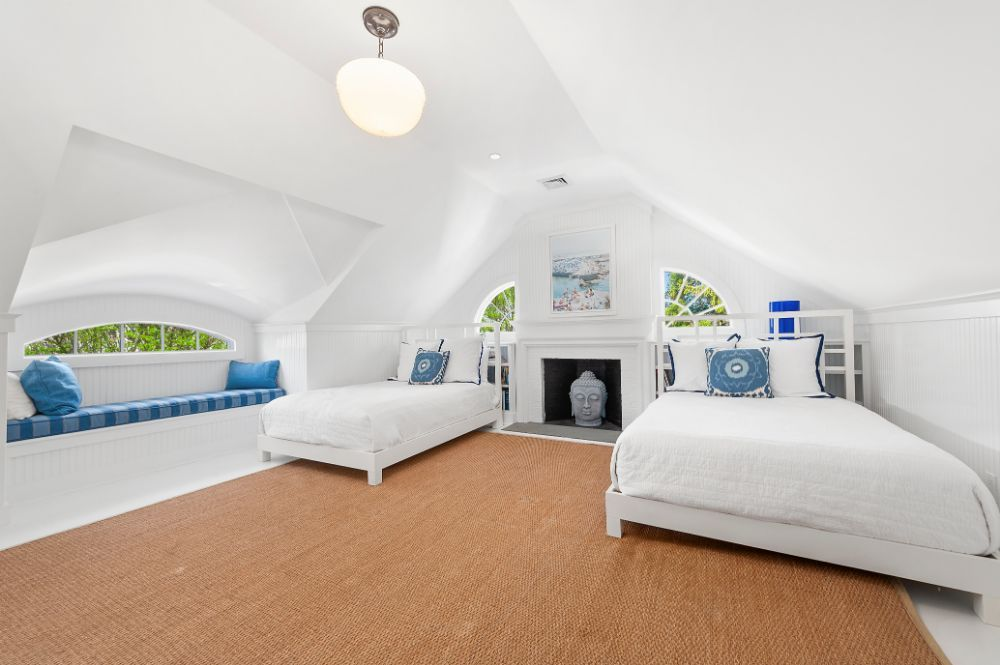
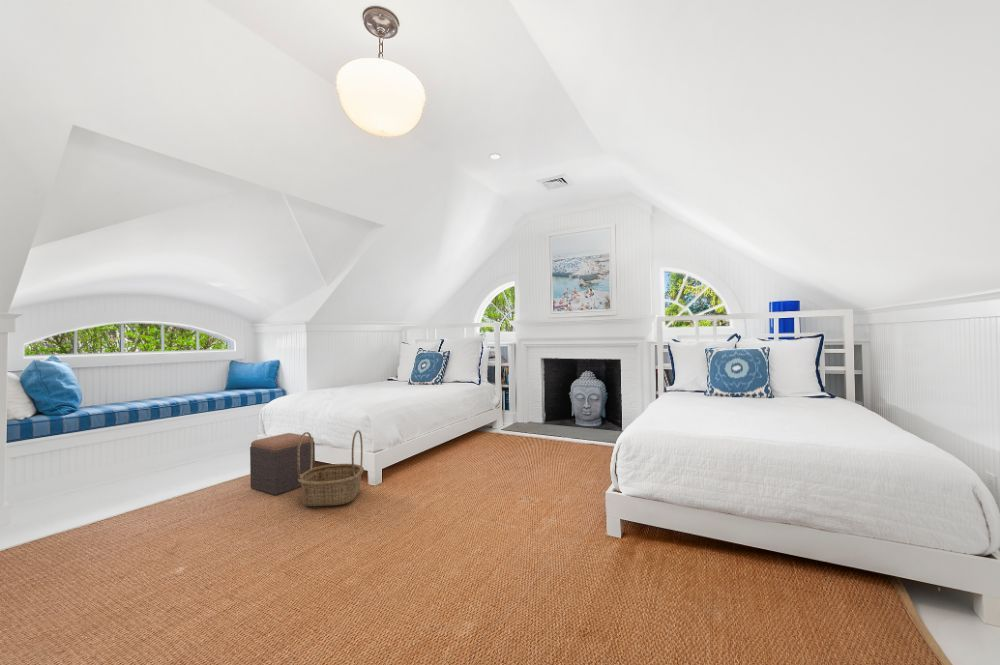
+ basket (331, 465)
+ footstool (283, 461)
